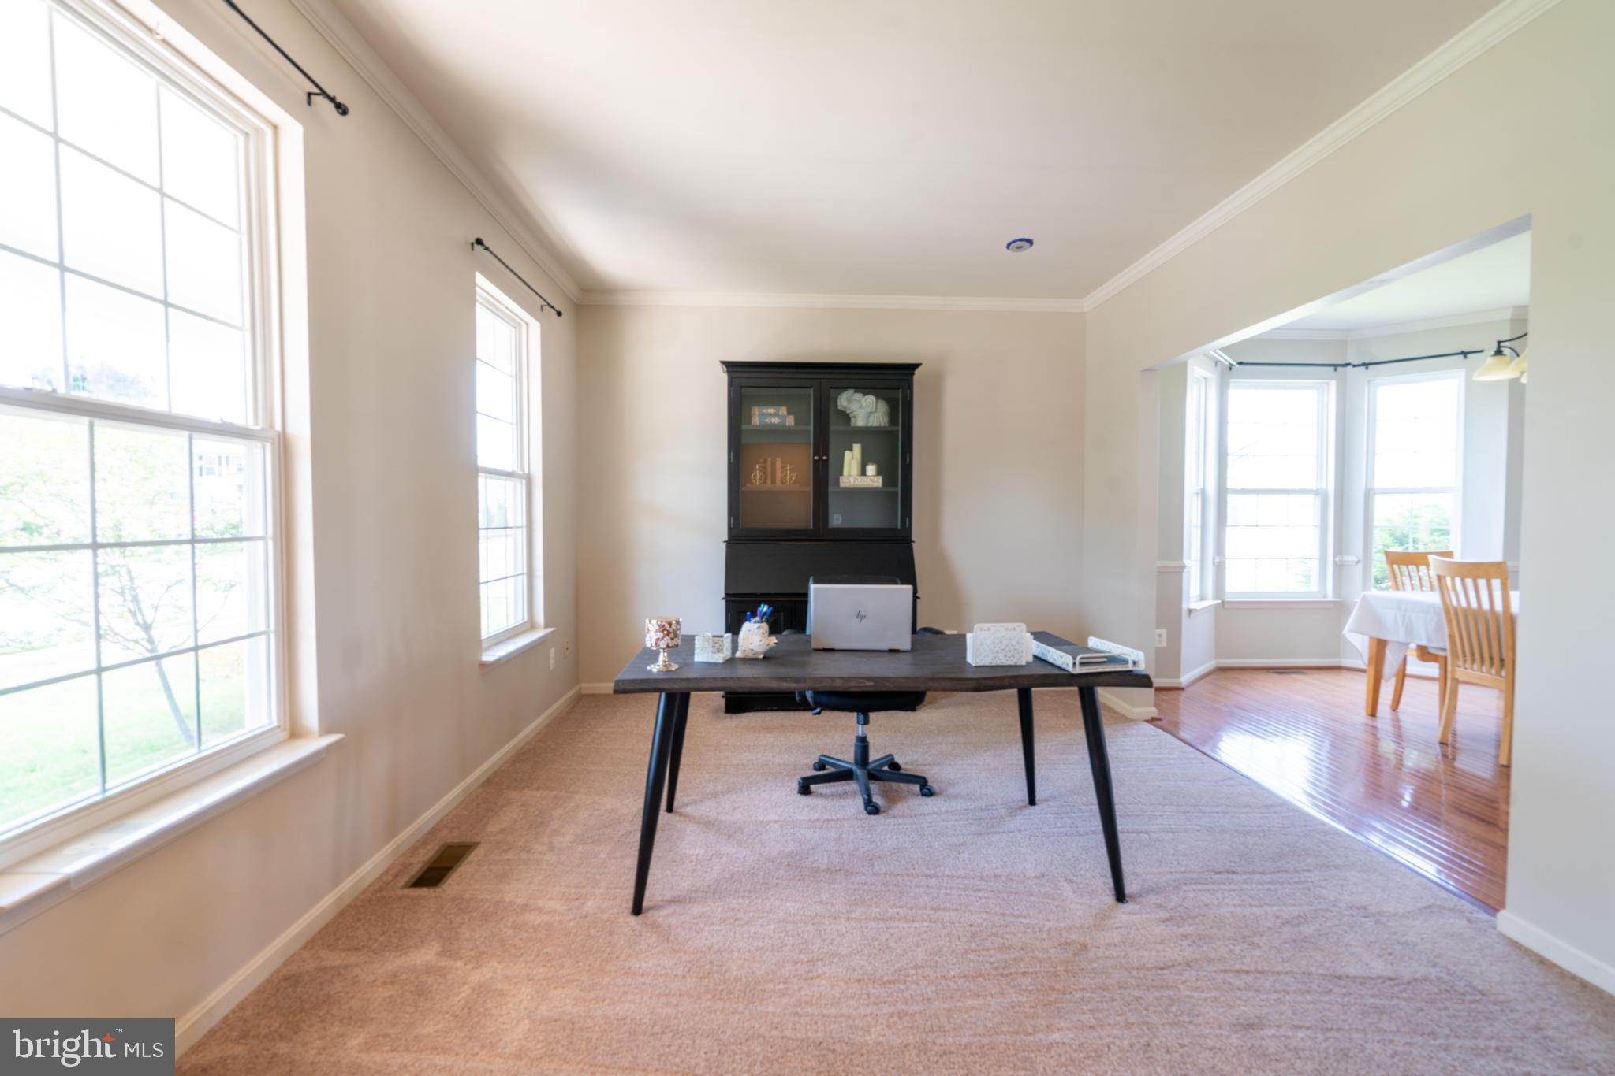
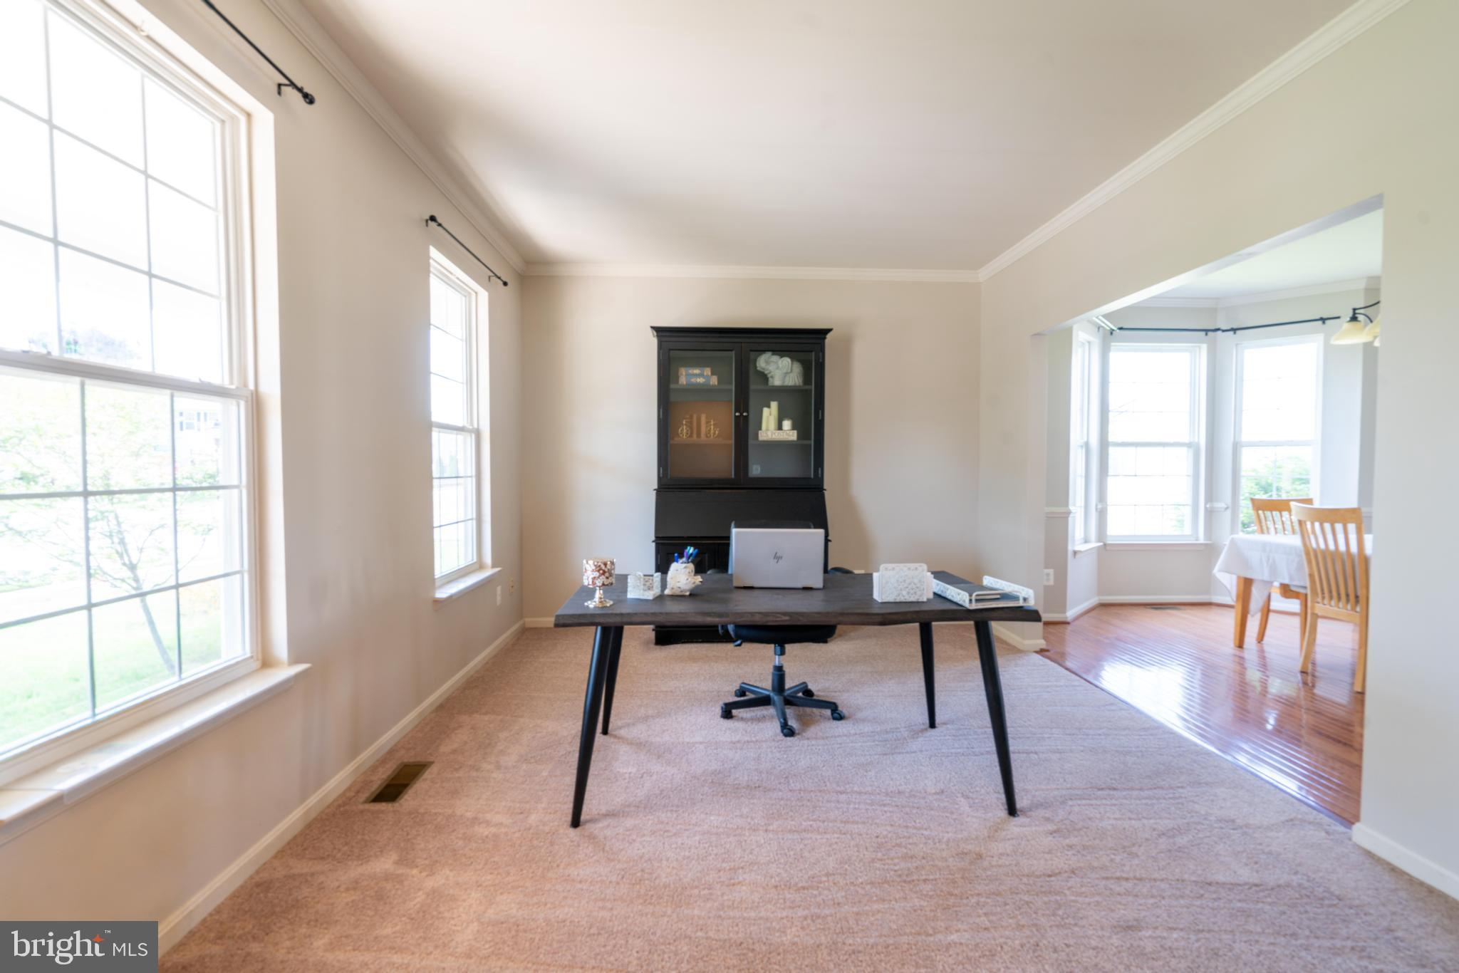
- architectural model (1020, 244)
